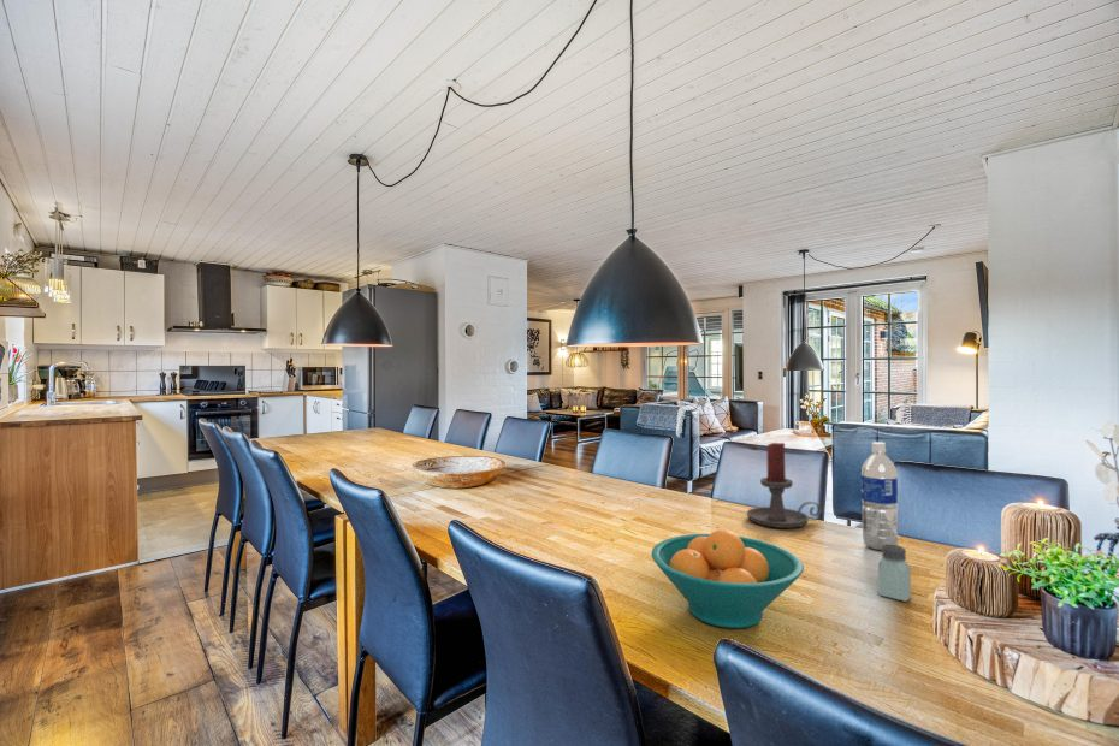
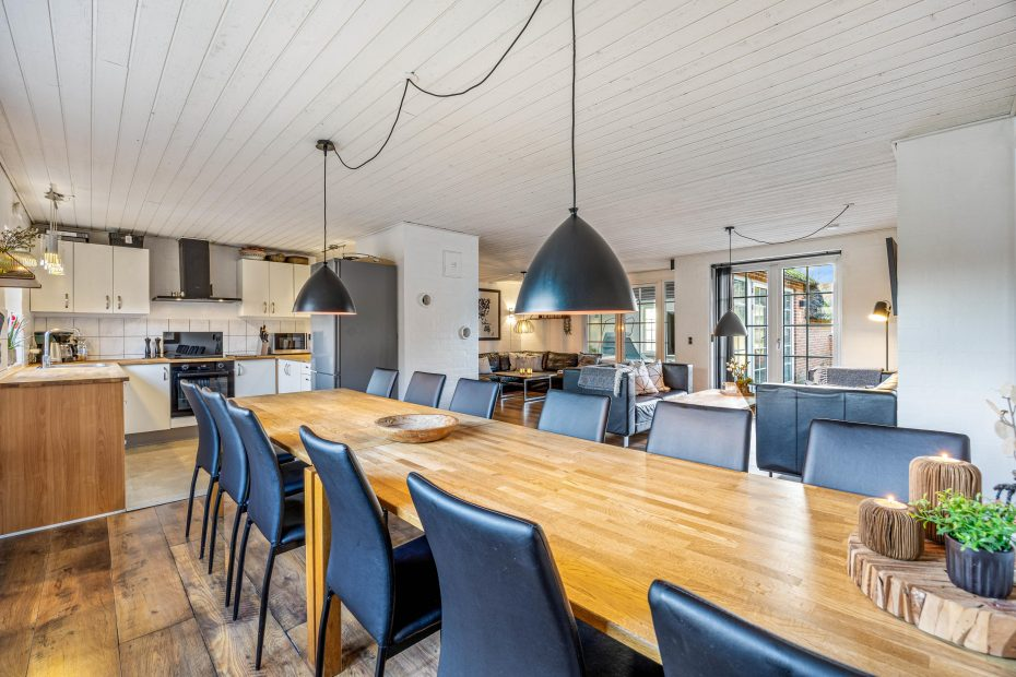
- water bottle (878, 495)
- candle holder (783, 481)
- saltshaker (894, 570)
- fruit bowl (723, 572)
